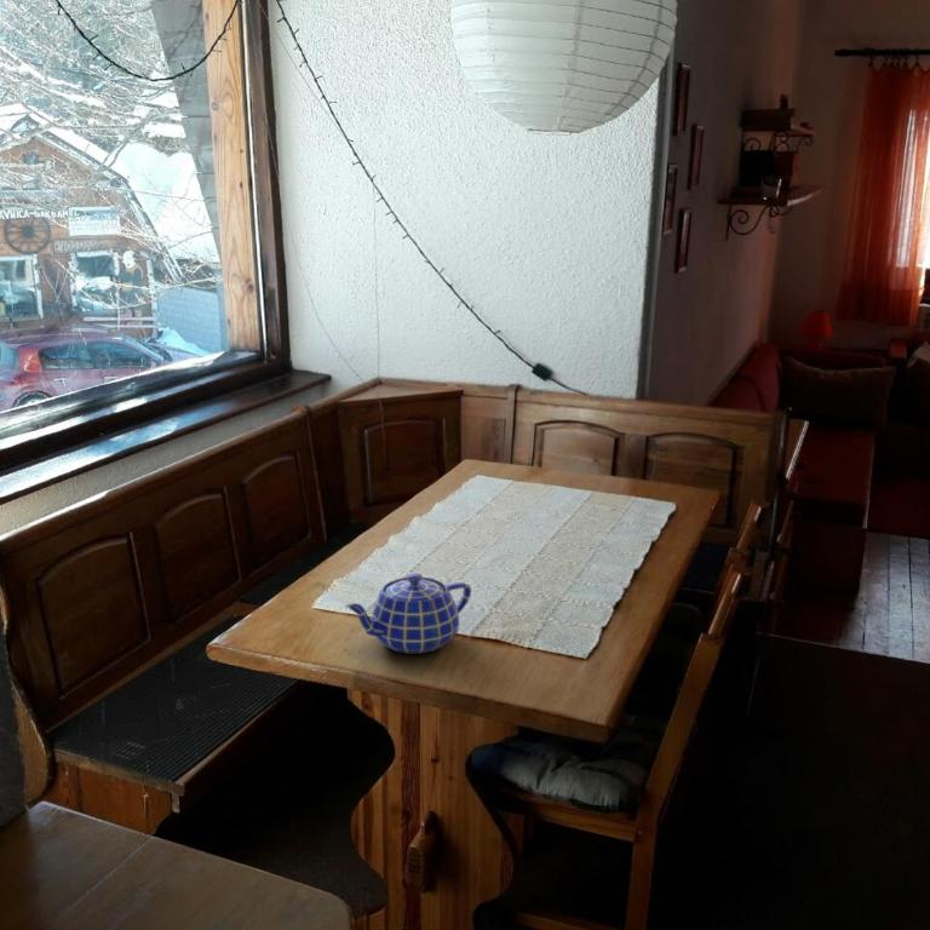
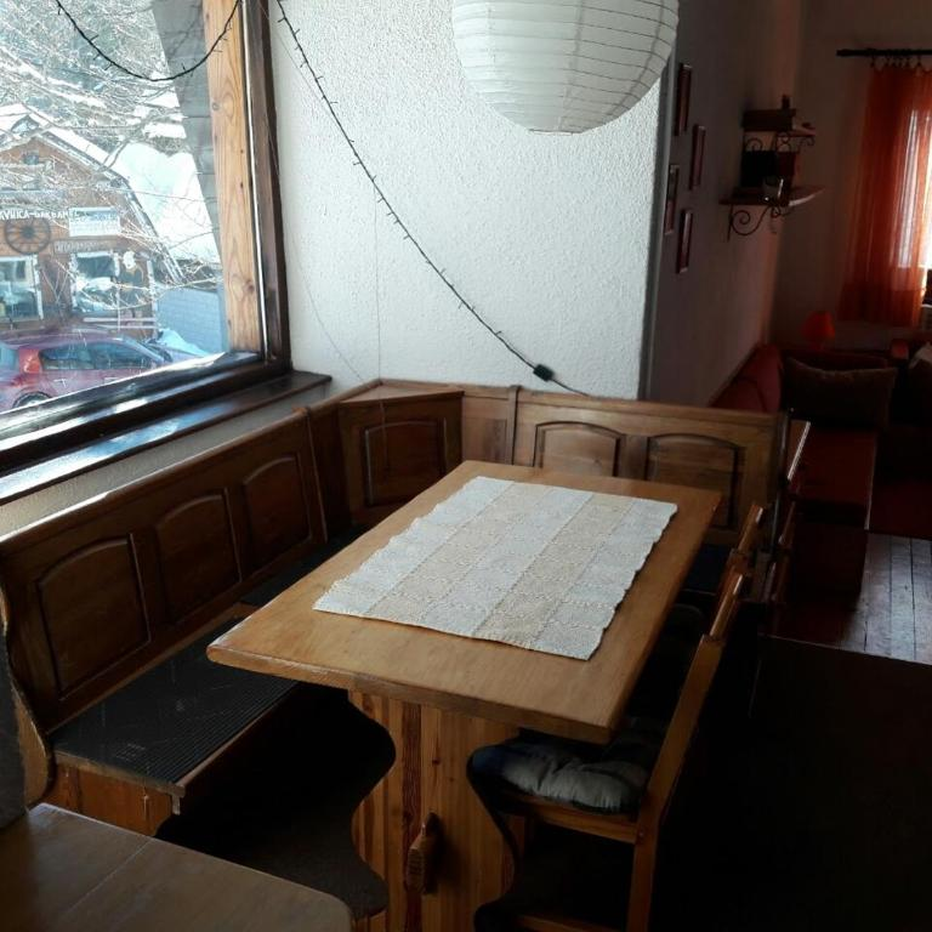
- teapot (411, 609)
